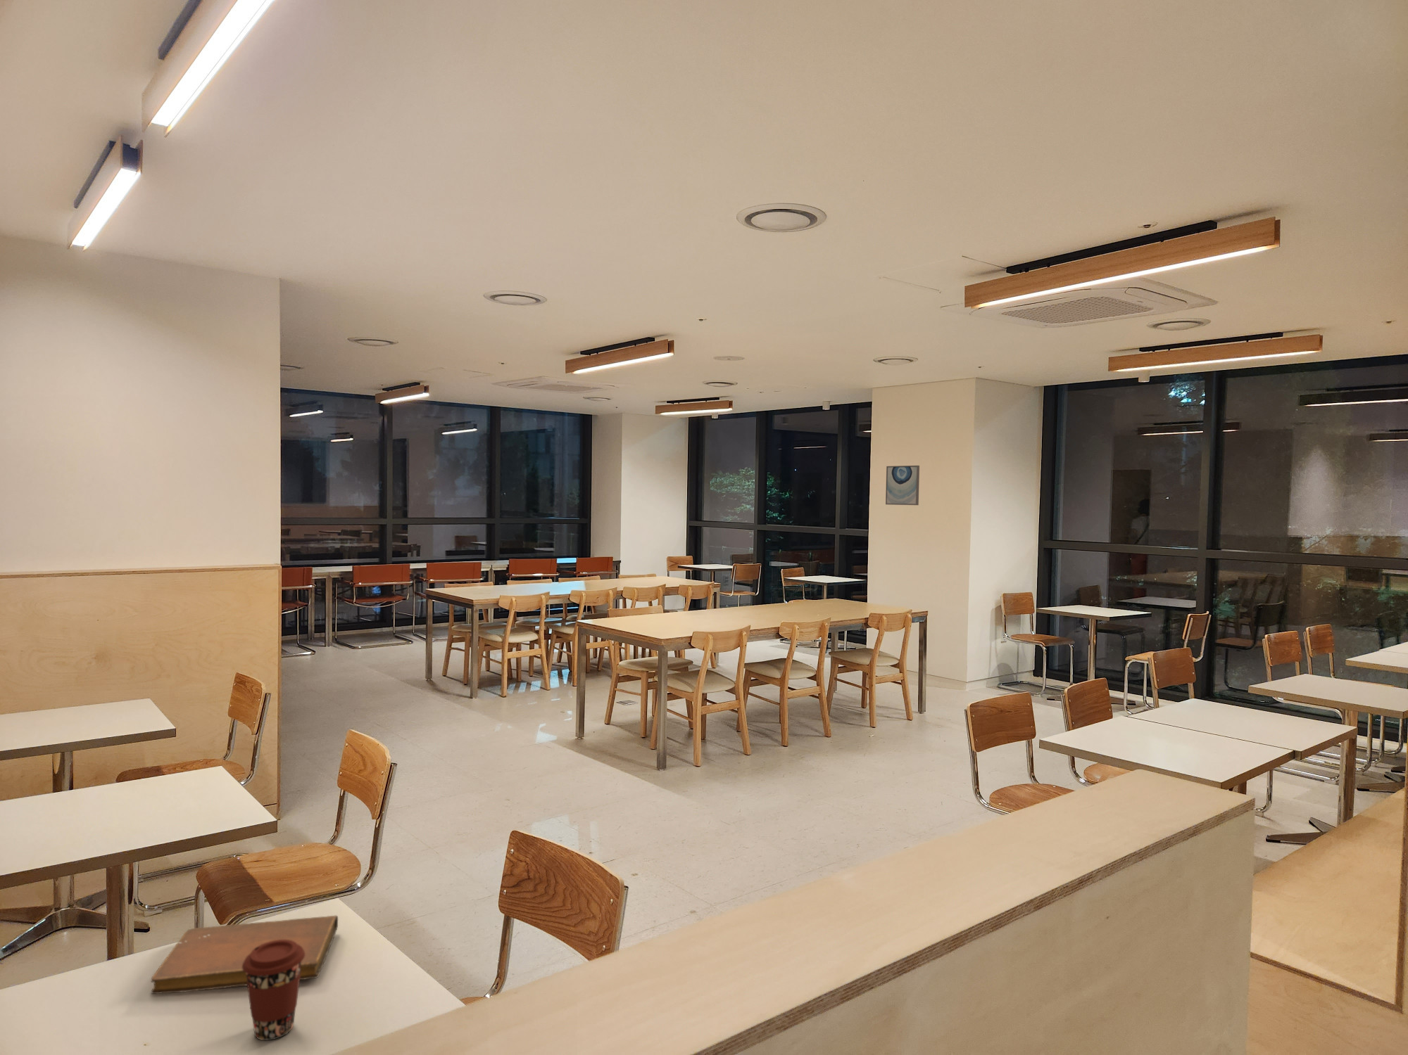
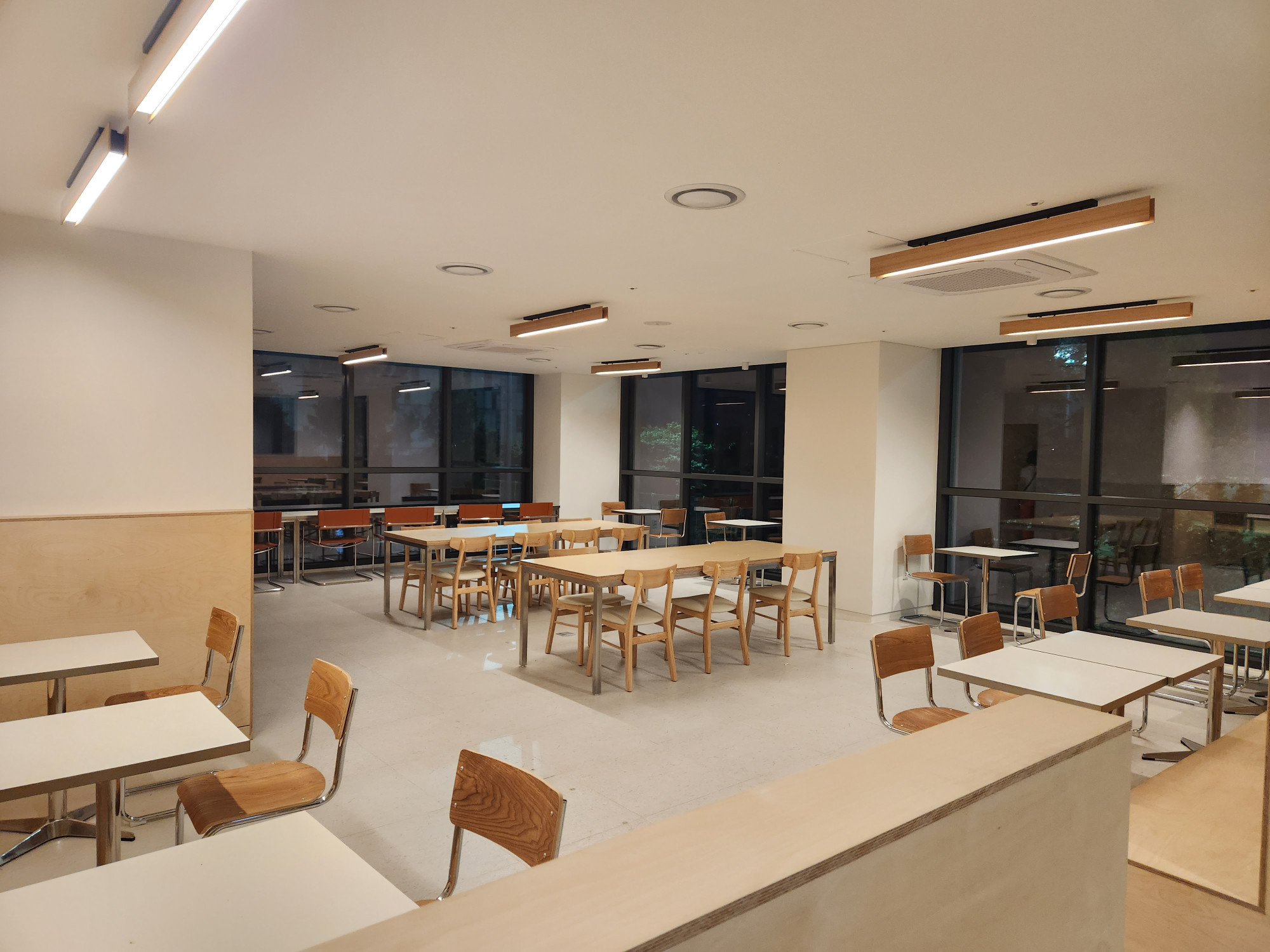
- notebook (251, 951)
- wall art (901, 485)
- coffee cup (274, 990)
